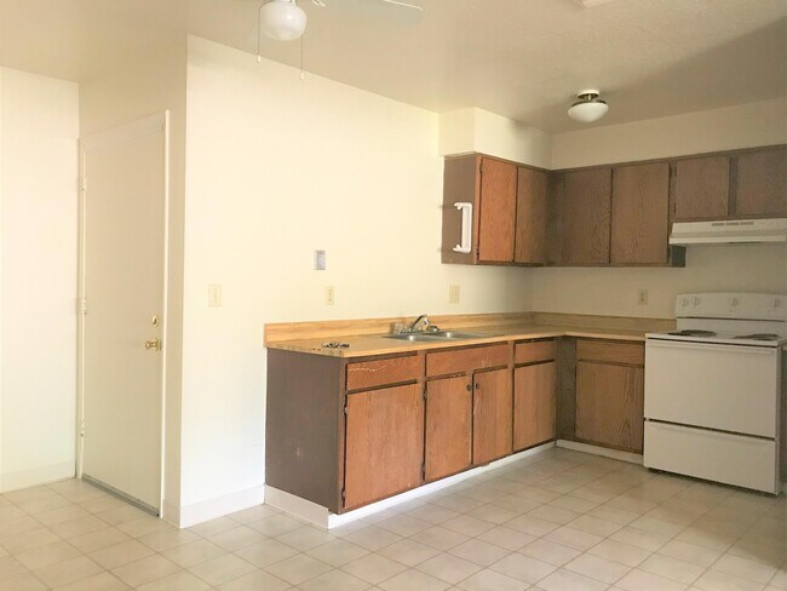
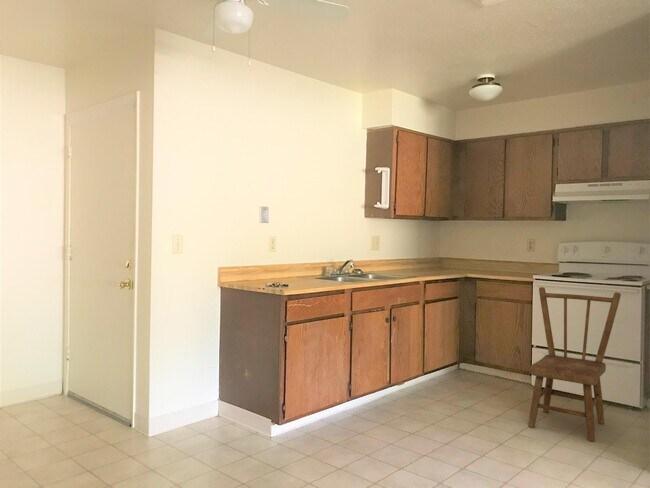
+ dining chair (570, 358)
